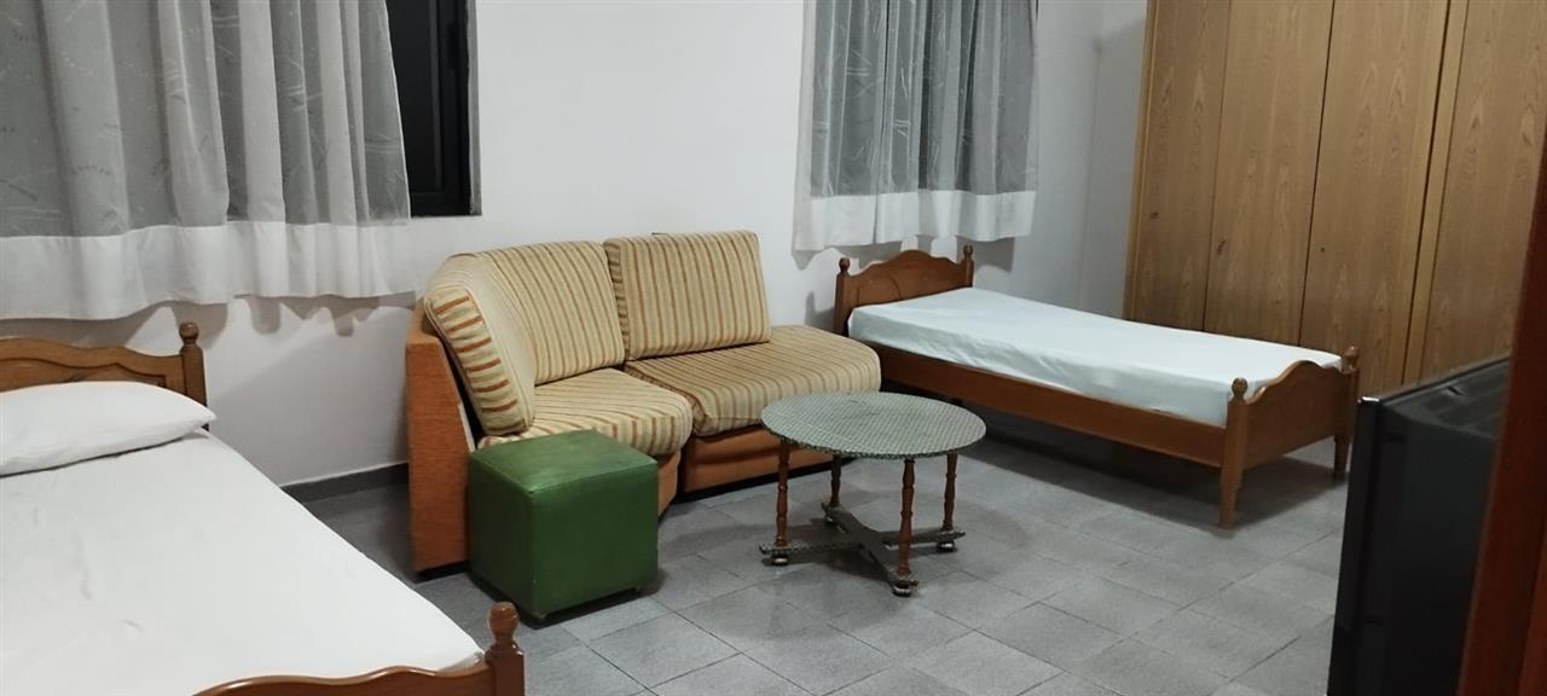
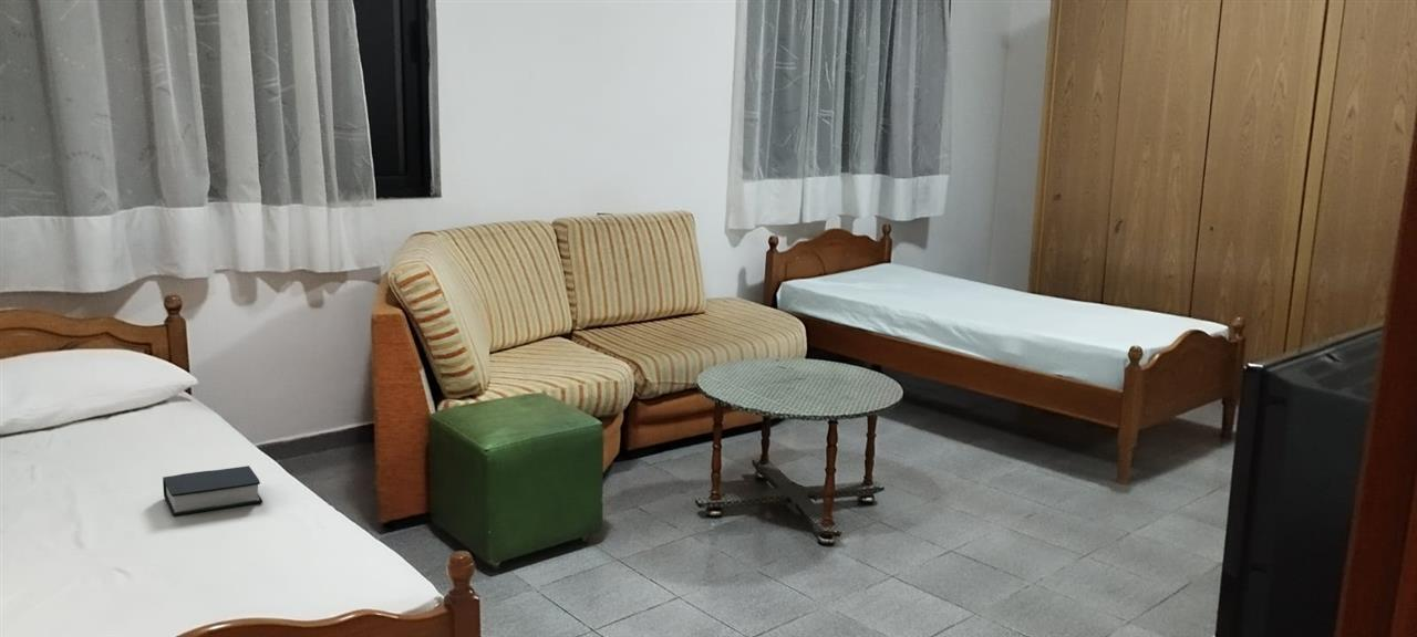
+ book (213, 489)
